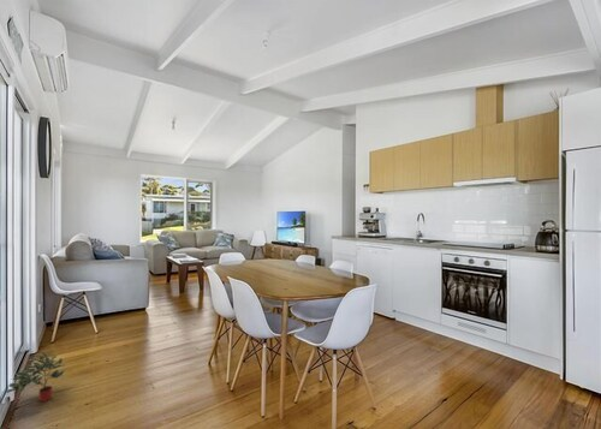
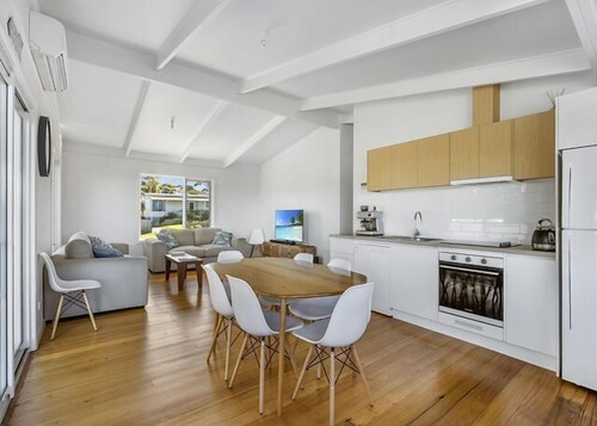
- potted plant (37, 376)
